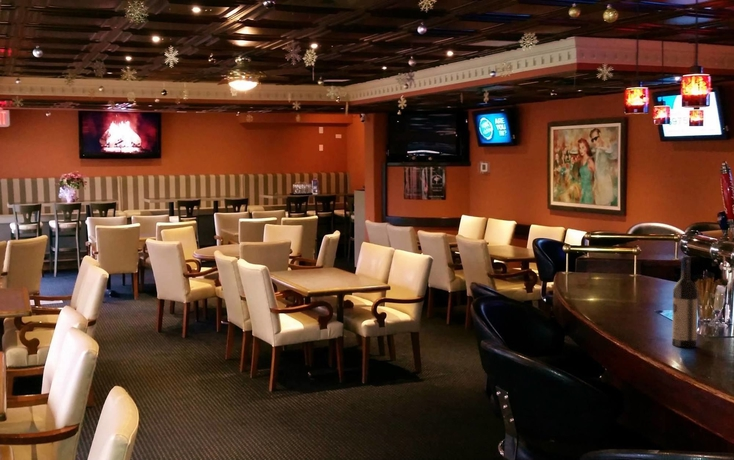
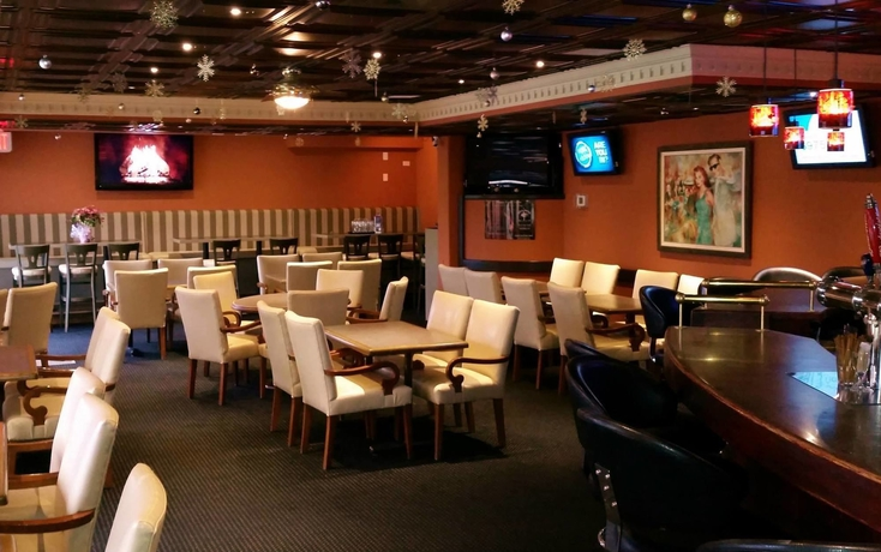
- wine bottle (685, 300)
